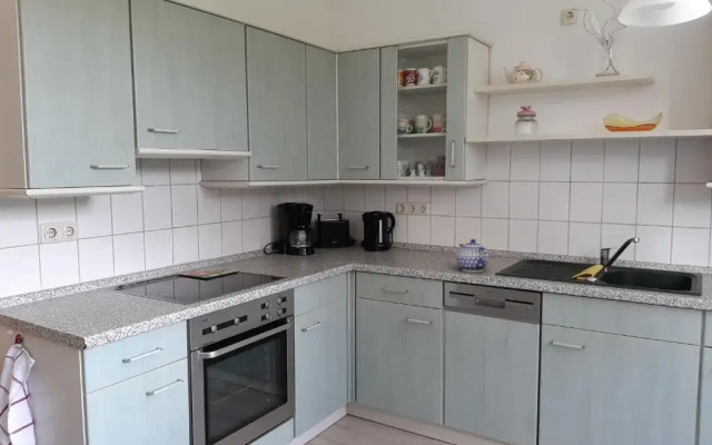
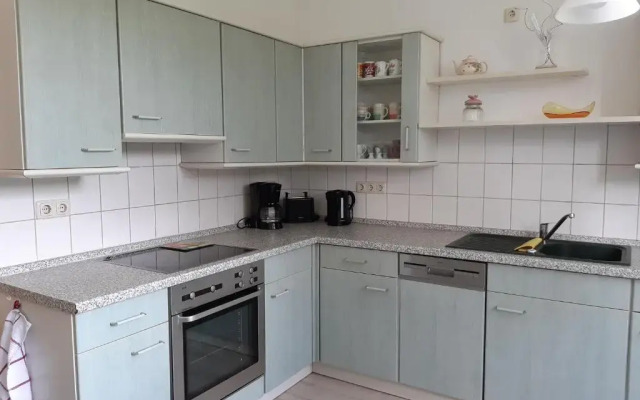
- teapot (472, 254)
